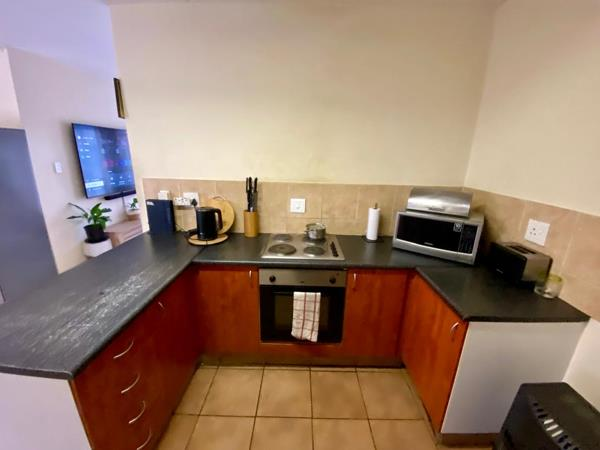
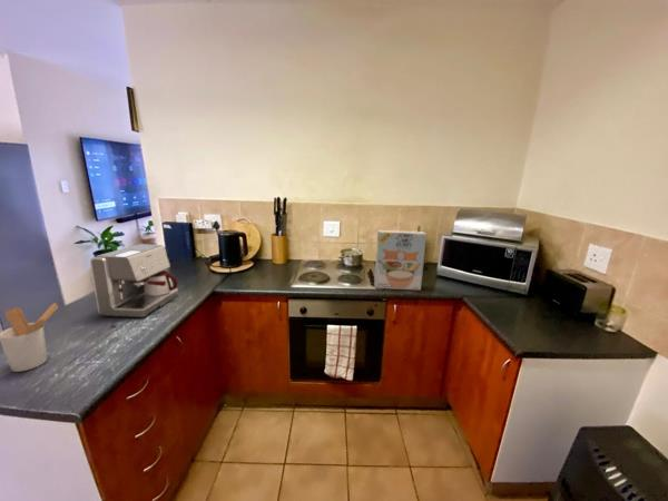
+ coffee maker (138, 277)
+ cereal box (399, 259)
+ utensil holder (35, 335)
